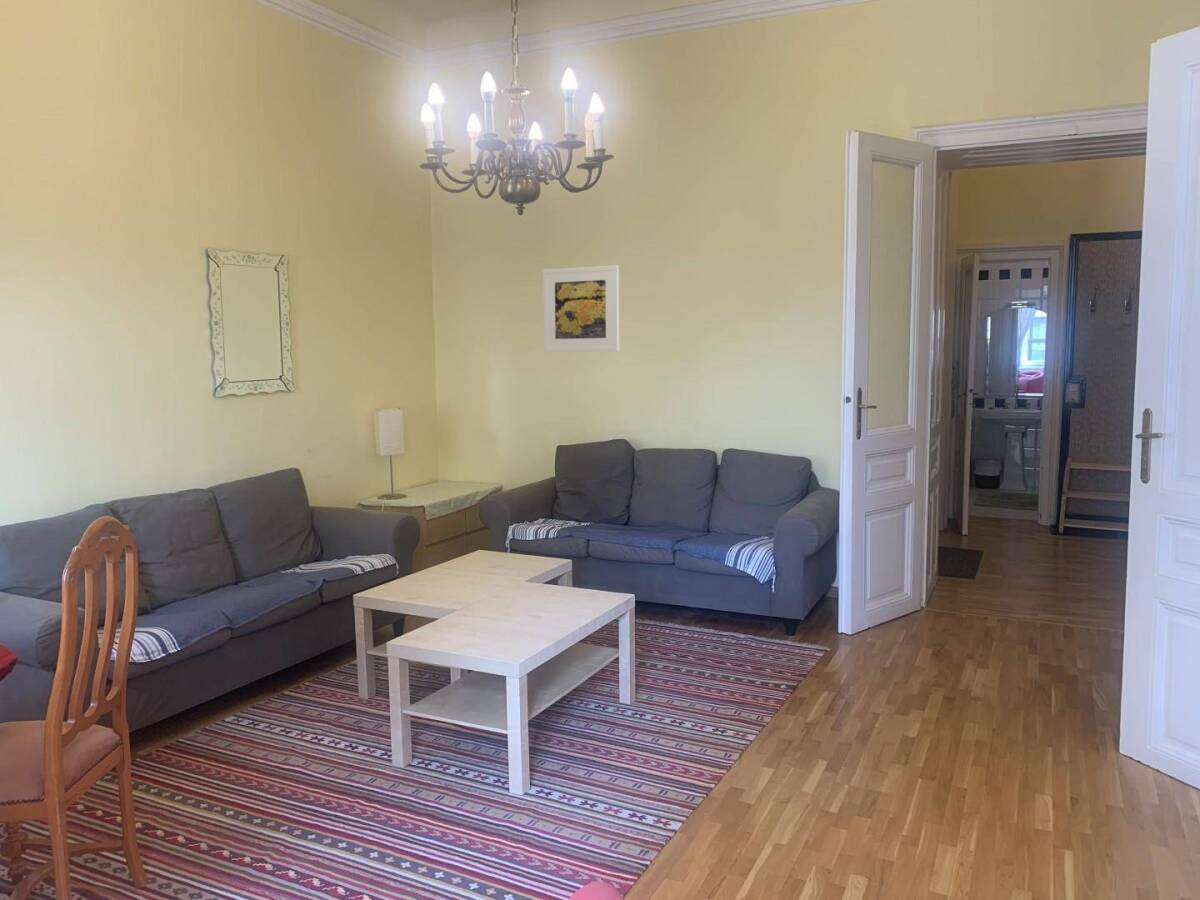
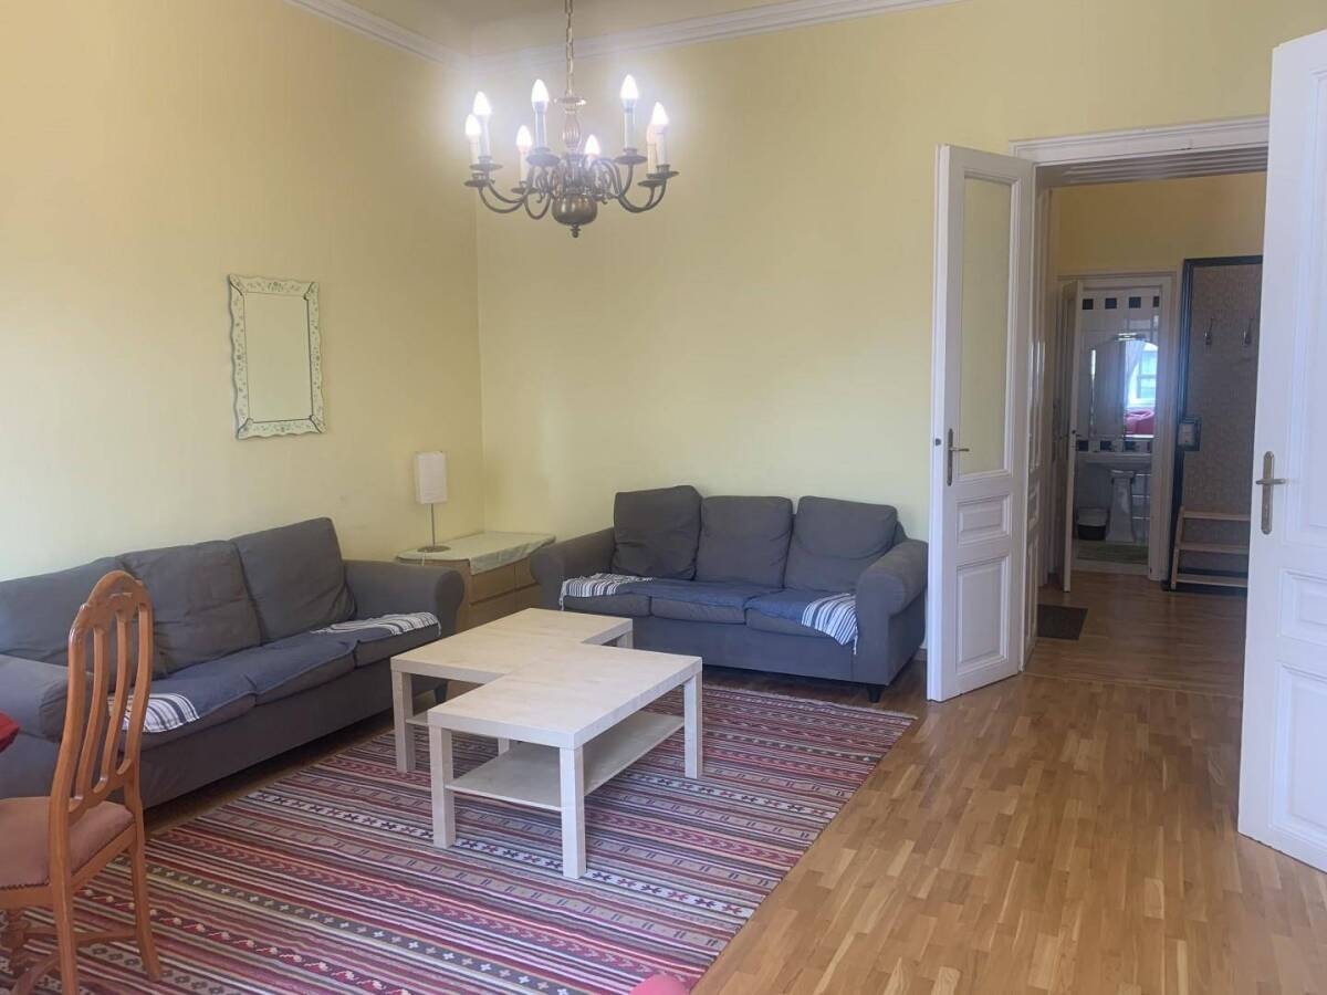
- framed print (580, 309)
